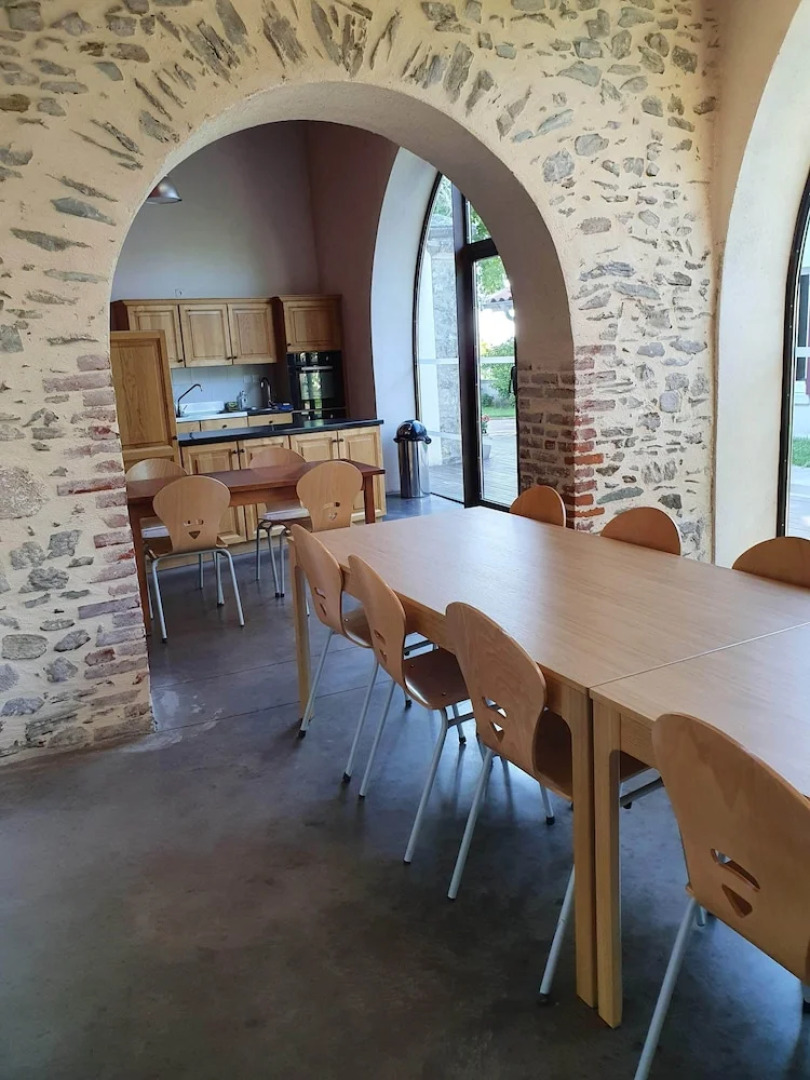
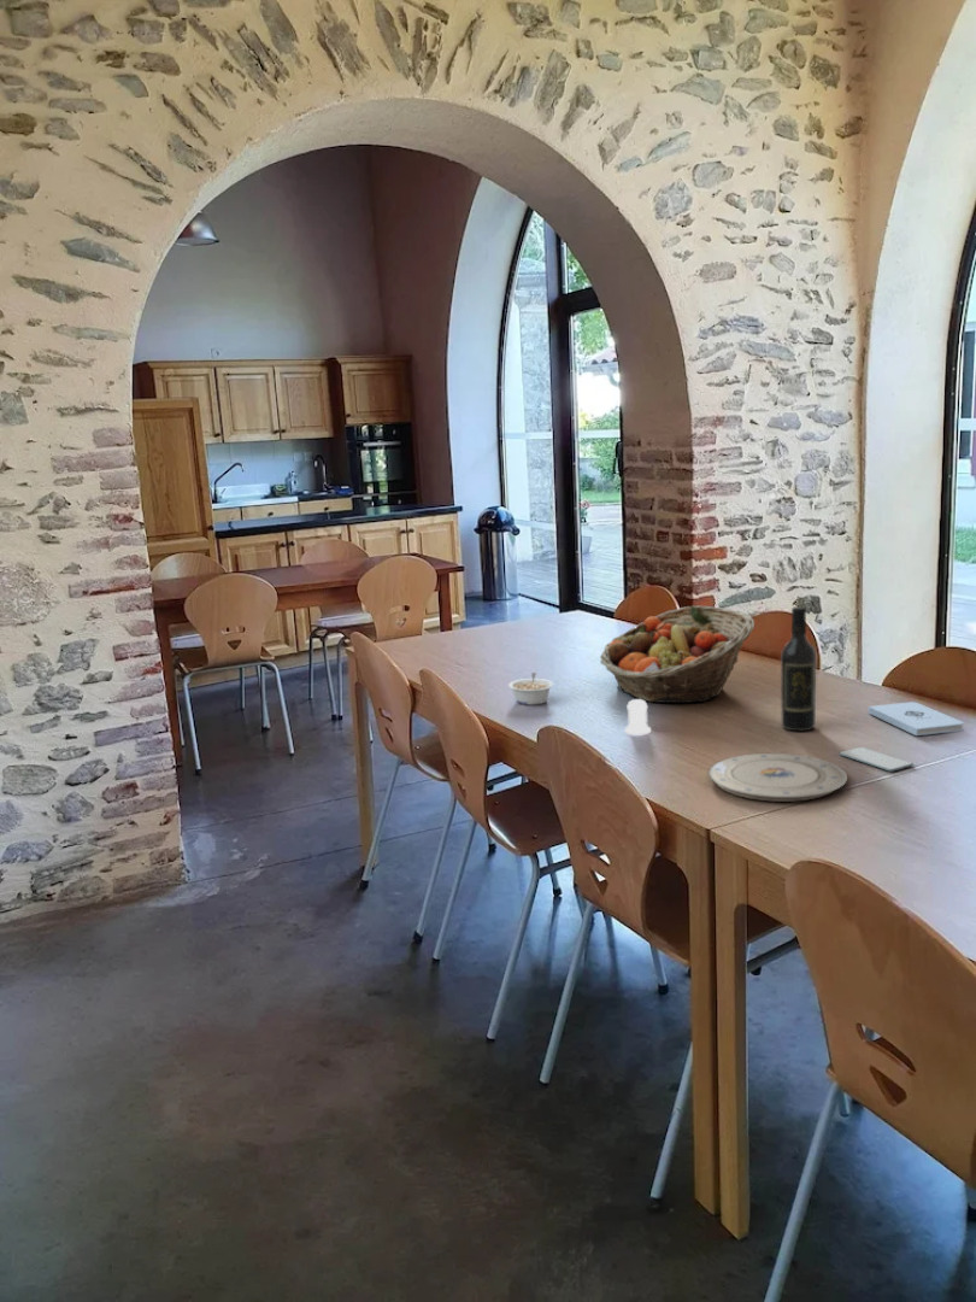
+ notepad (915, 717)
+ wine bottle (798, 668)
+ salt shaker (637, 715)
+ smartphone (875, 758)
+ legume (530, 690)
+ plate (776, 776)
+ fruit basket (675, 652)
